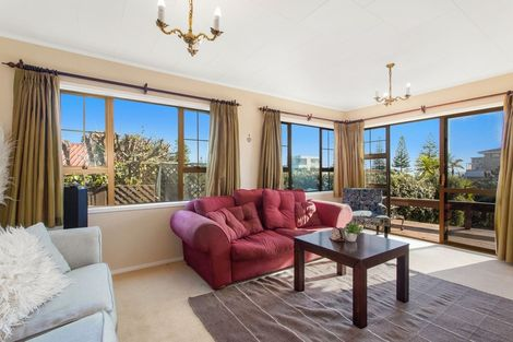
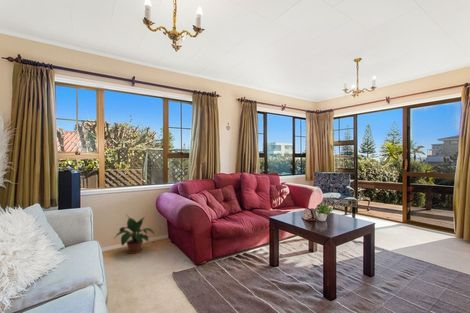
+ potted plant (134, 231)
